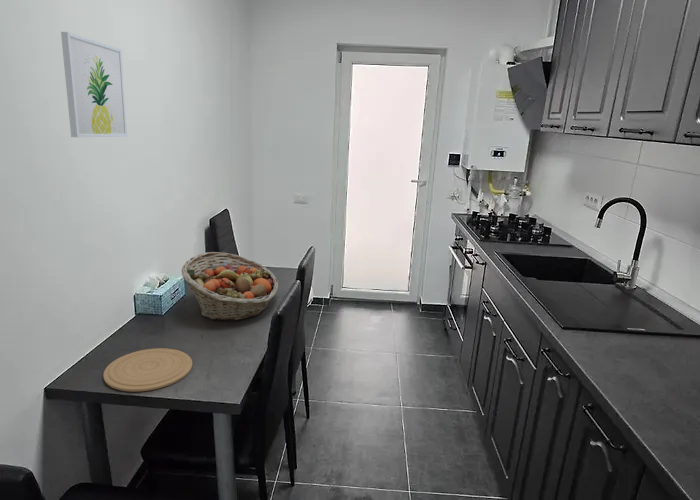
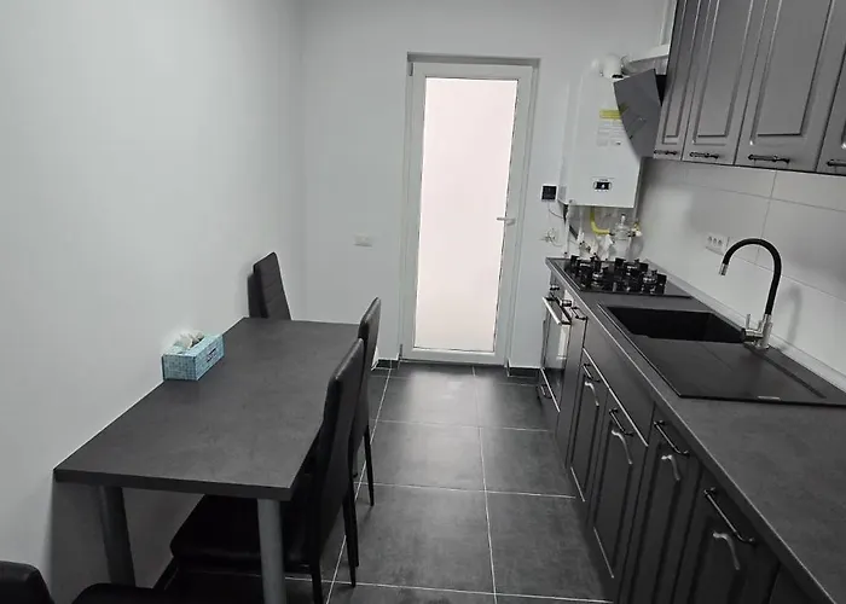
- wall art (97, 90)
- plate (149, 367)
- fruit basket (232, 284)
